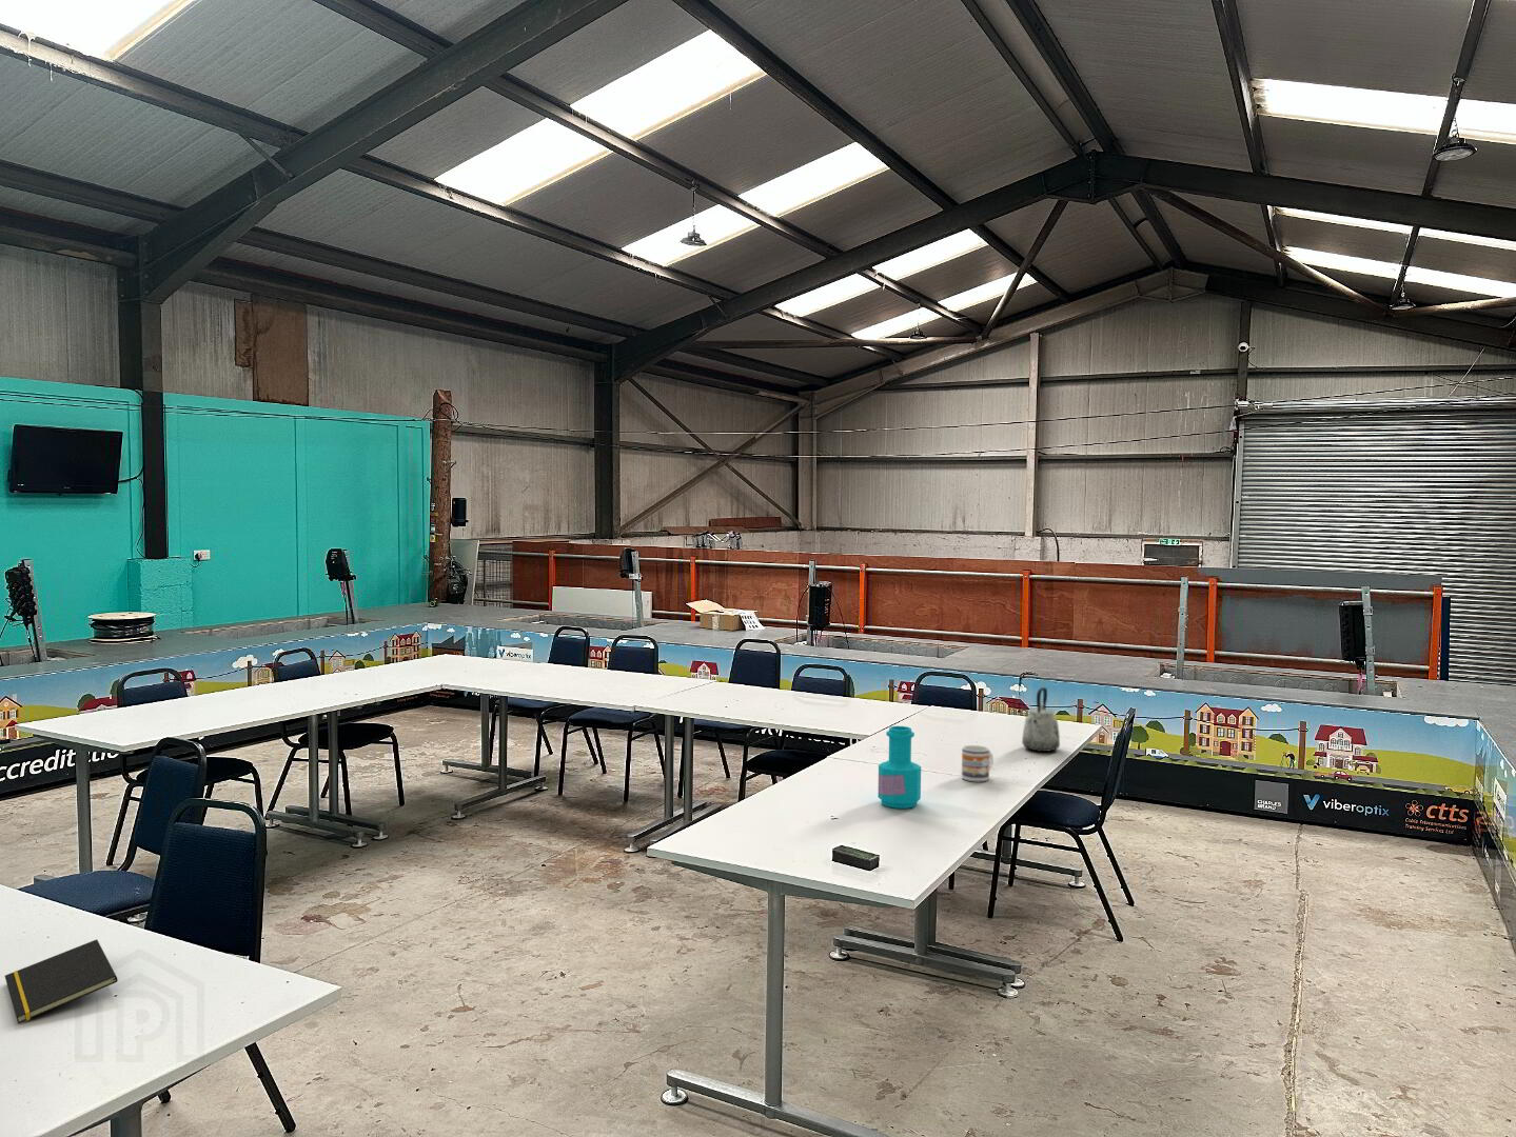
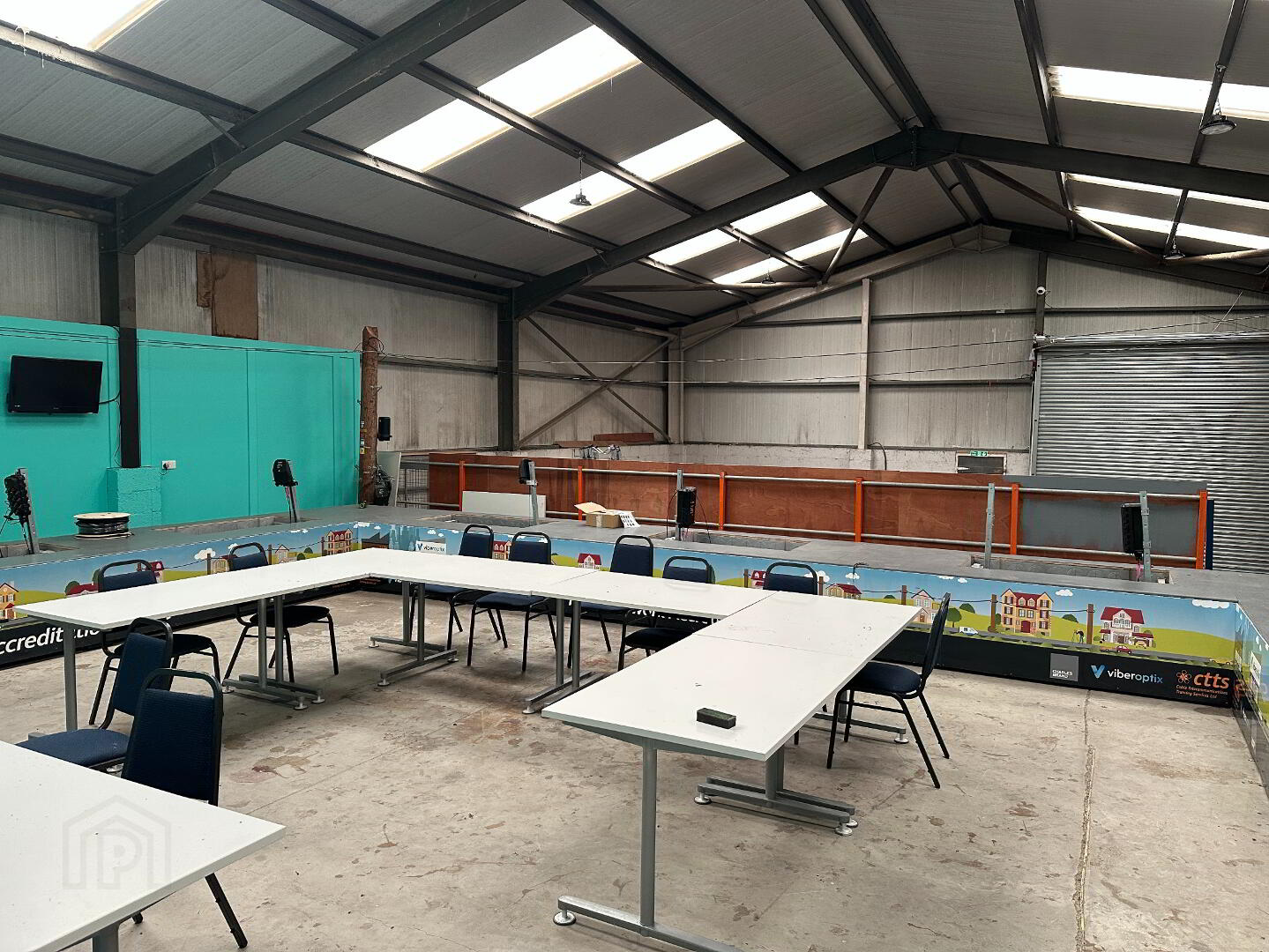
- kettle (1039, 719)
- mug (977, 762)
- bottle (900, 766)
- notepad (60, 978)
